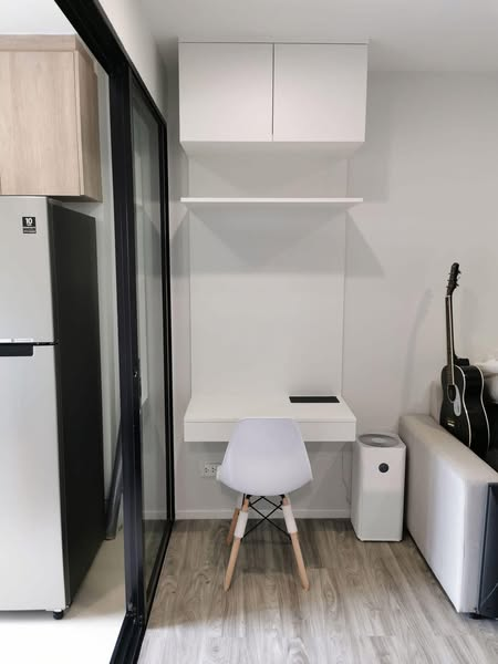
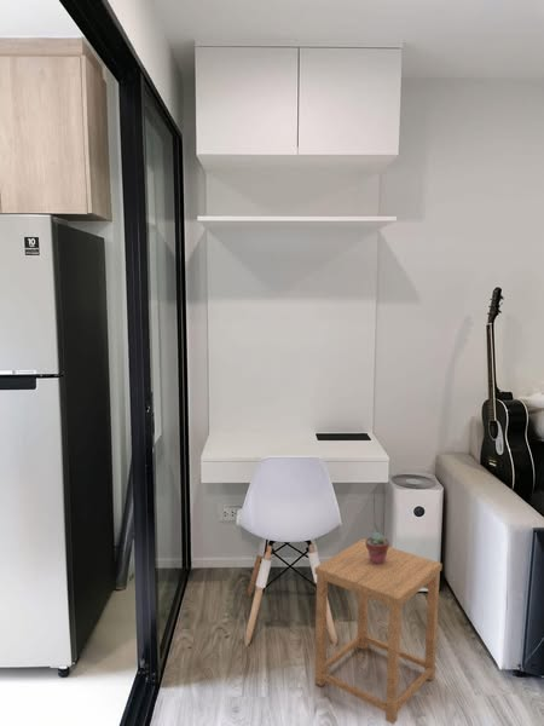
+ side table (366, 623)
+ potted succulent (377, 546)
